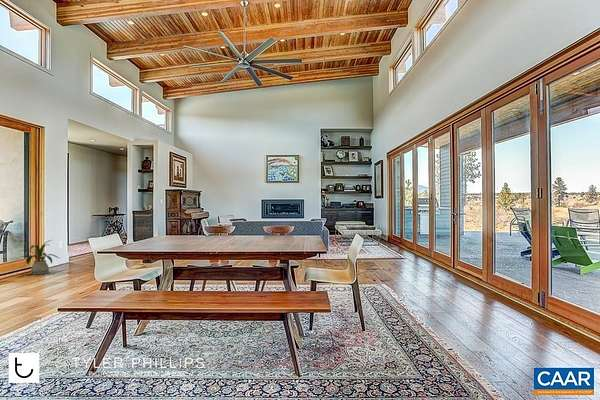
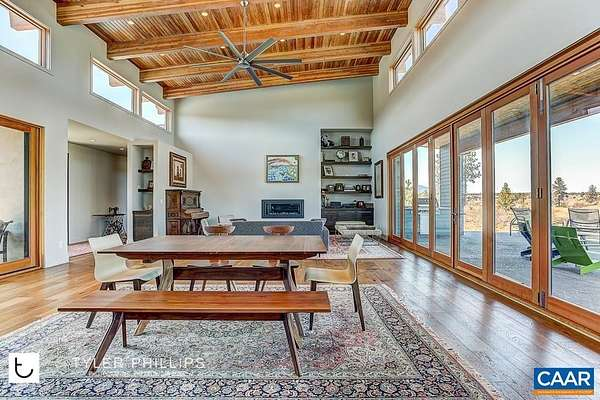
- house plant (37, 256)
